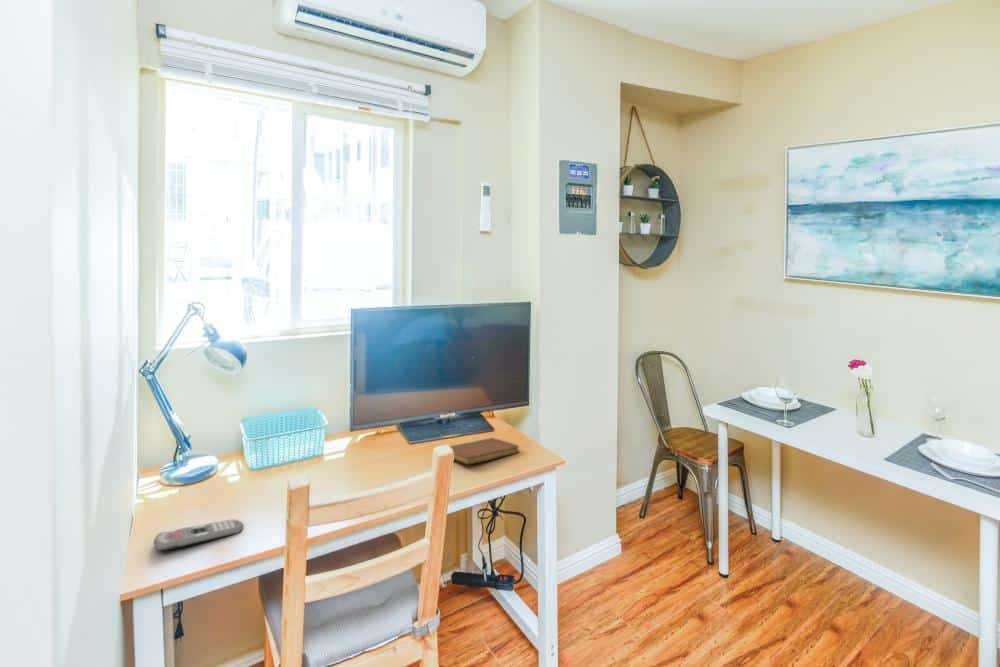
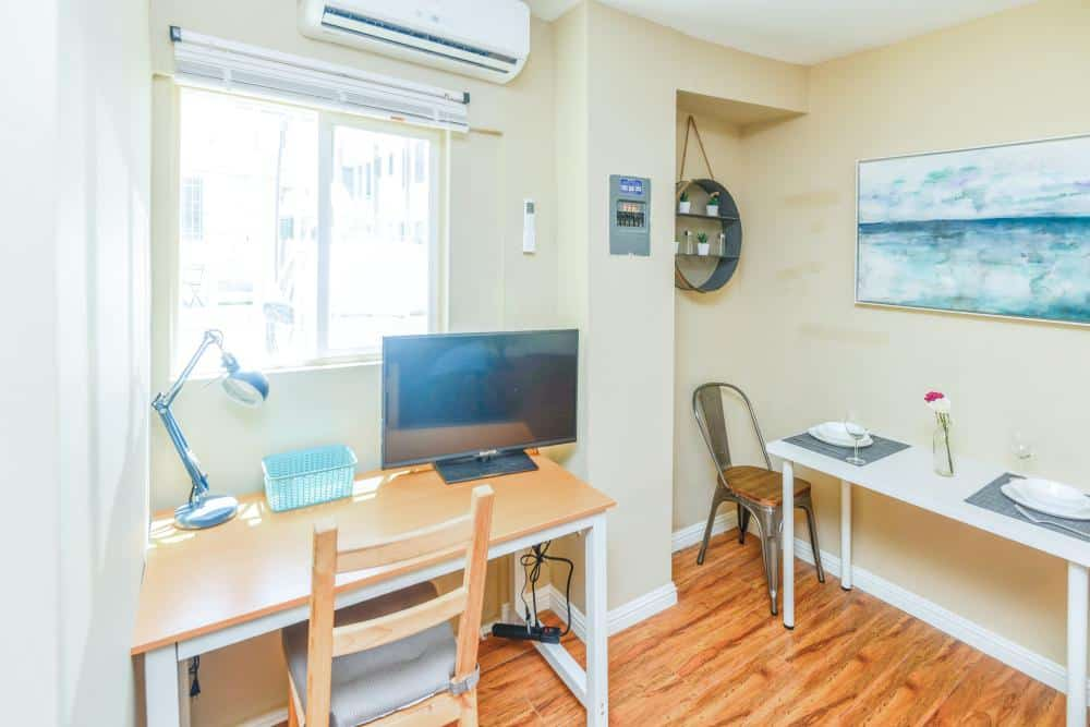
- notebook (480, 449)
- remote control (200, 533)
